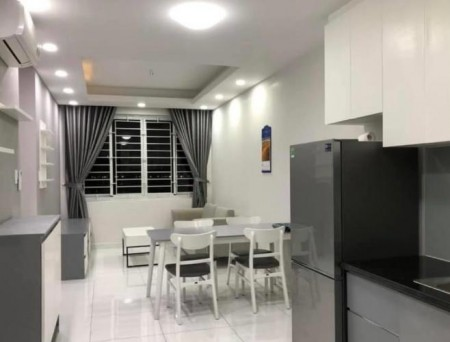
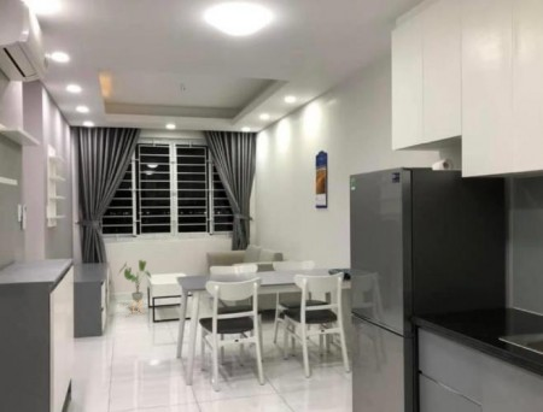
+ house plant (135, 284)
